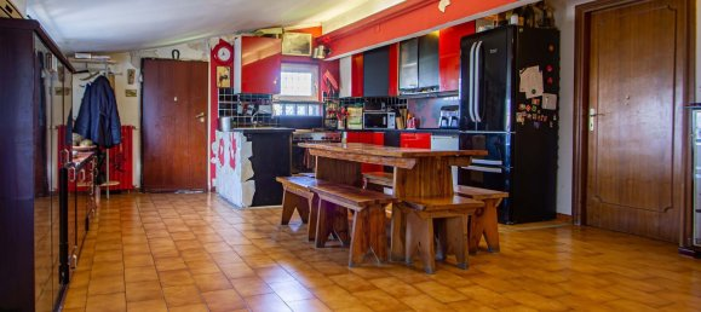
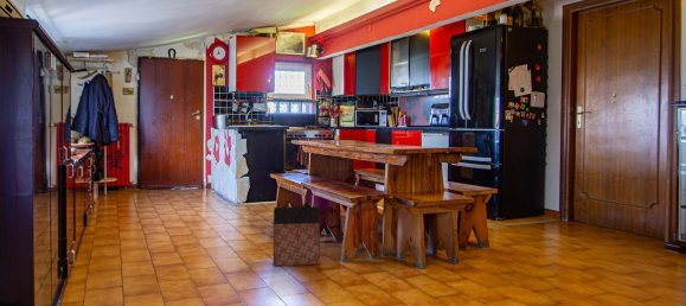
+ bag (296, 232)
